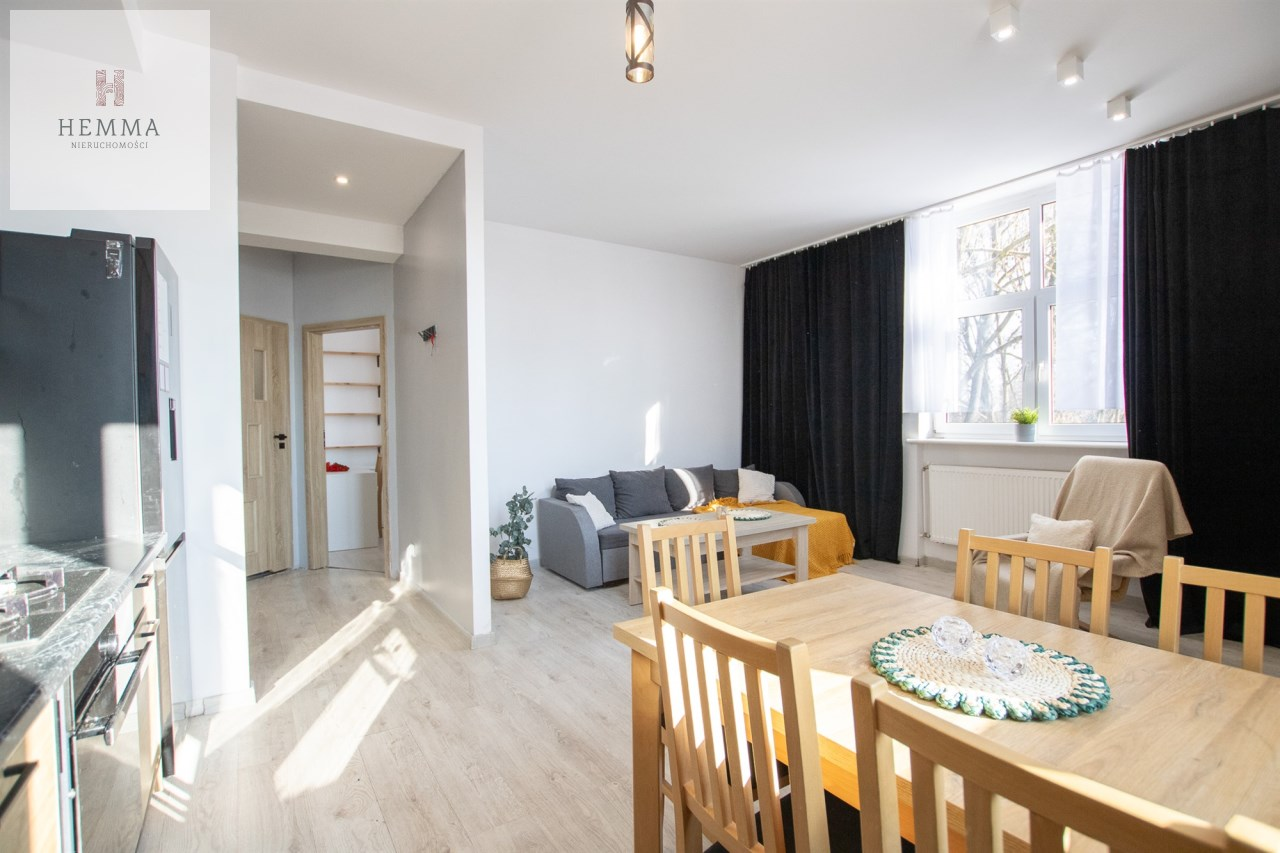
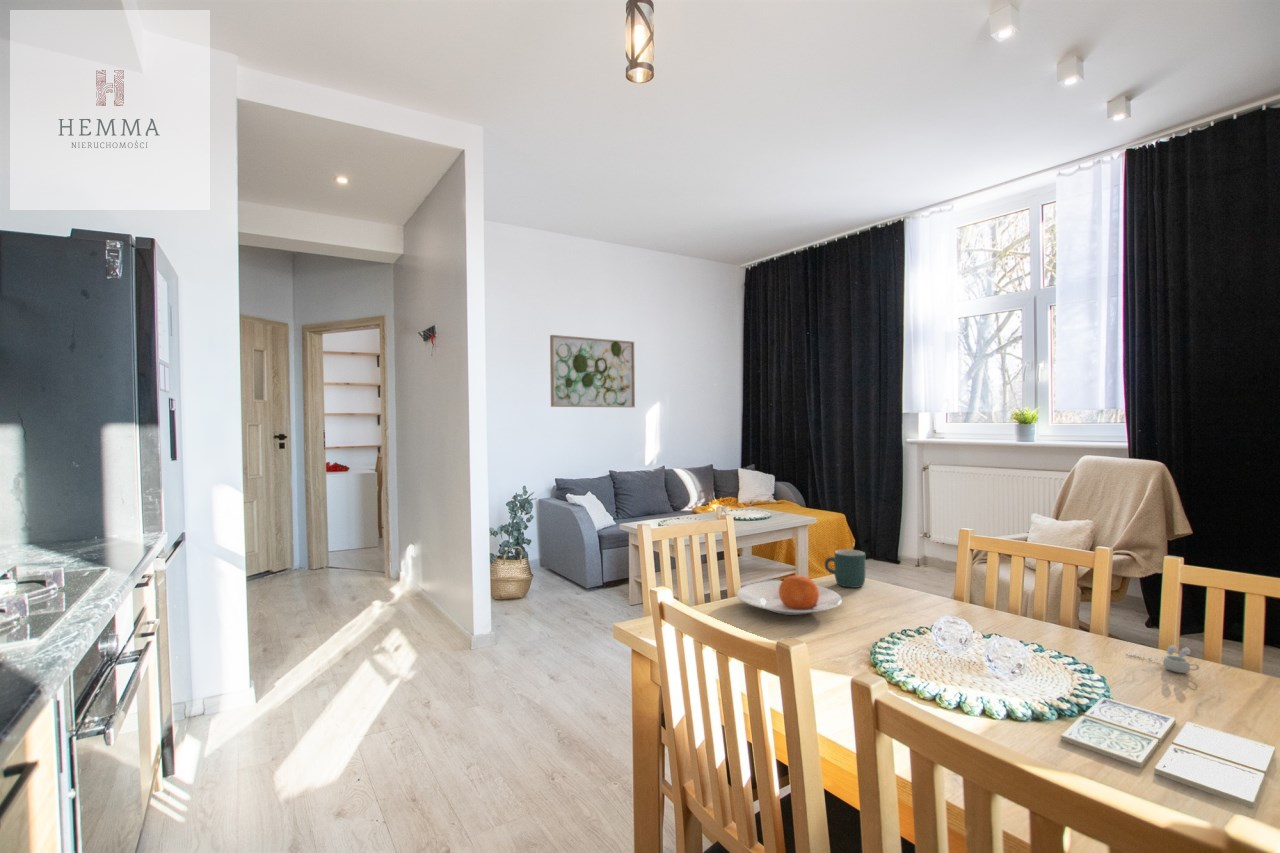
+ cup (1159, 657)
+ wall art (594, 372)
+ plate (788, 591)
+ drink coaster (1161, 741)
+ mug (844, 568)
